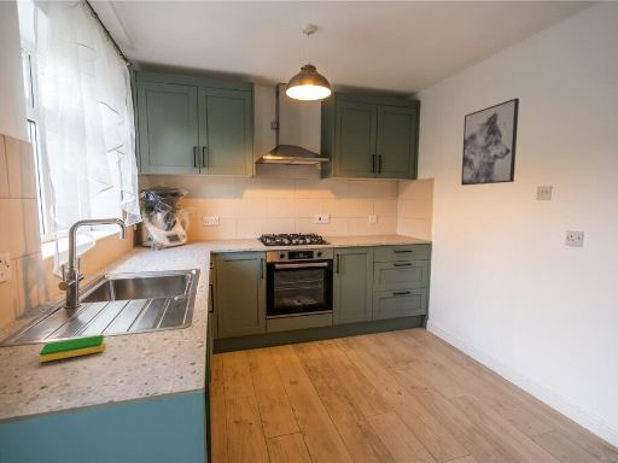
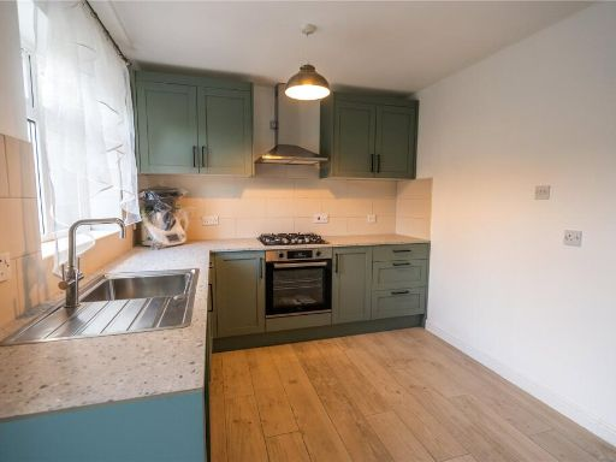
- dish sponge (74, 347)
- wall art (486, 146)
